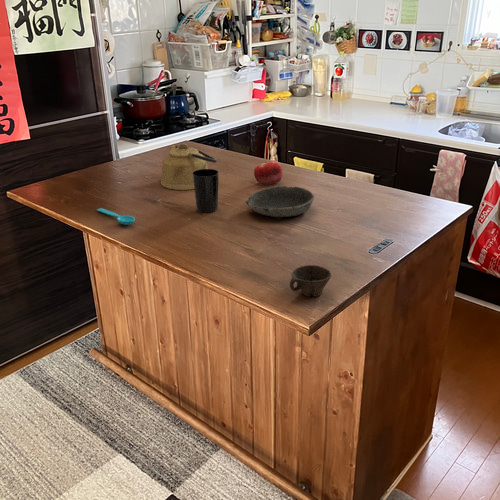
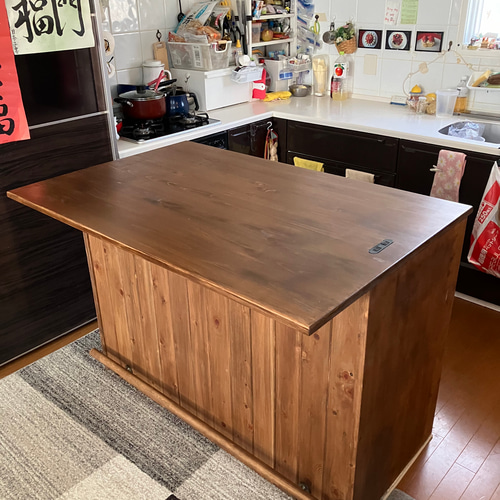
- spoon (114, 215)
- fruit (268, 171)
- cup (308, 282)
- kettle (183, 161)
- cup (206, 191)
- bowl (279, 203)
